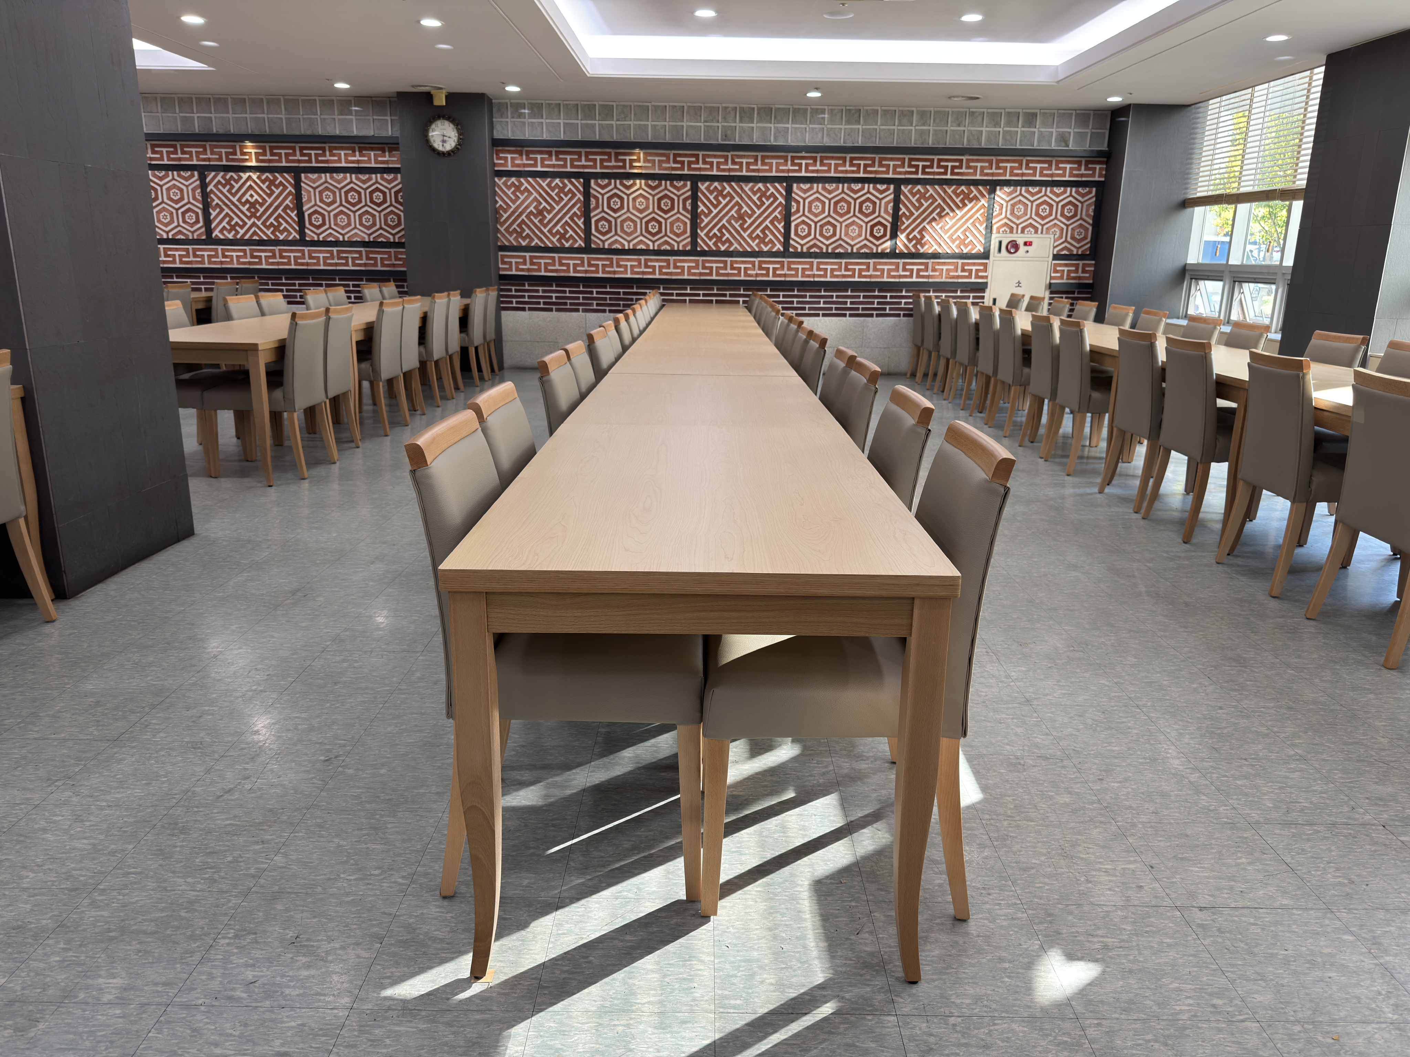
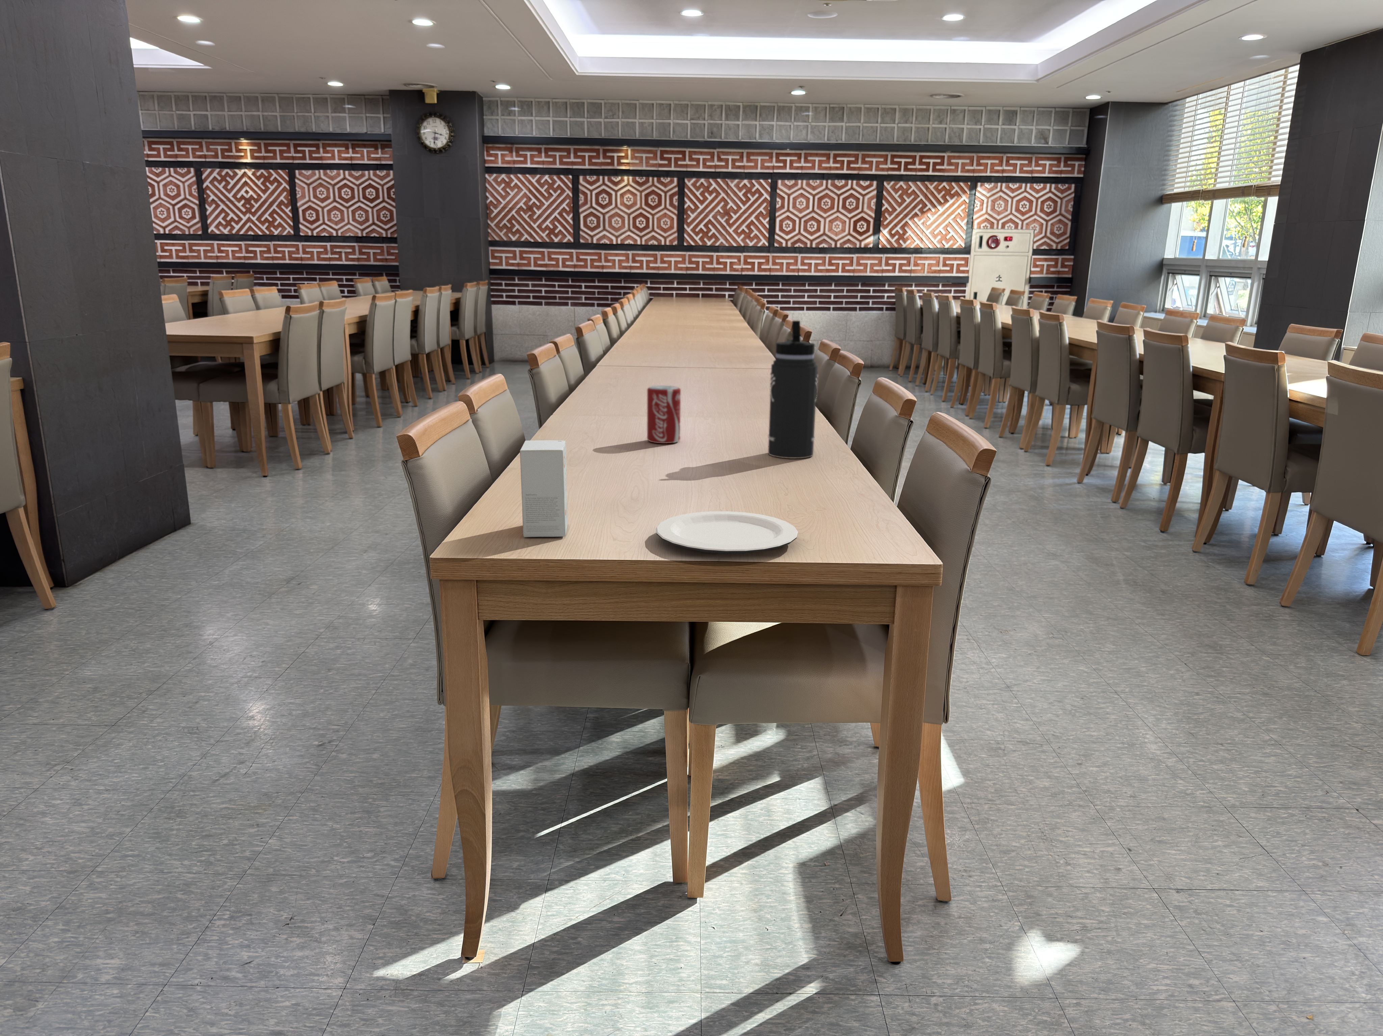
+ beverage can (664, 415)
+ plate (726, 534)
+ small box (544, 488)
+ thermos bottle (793, 387)
